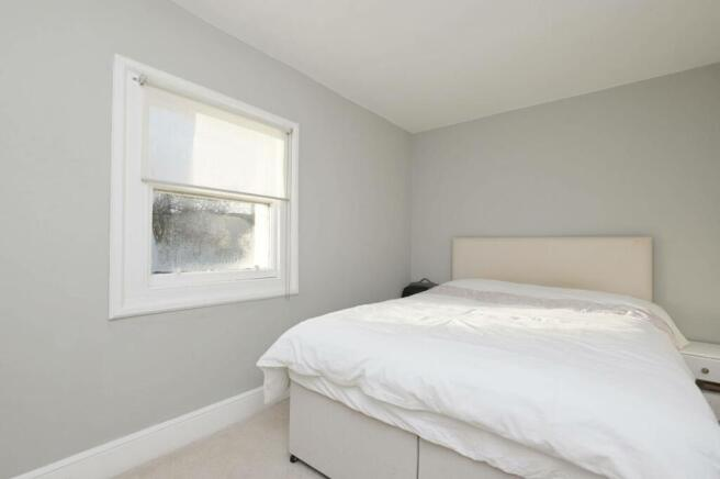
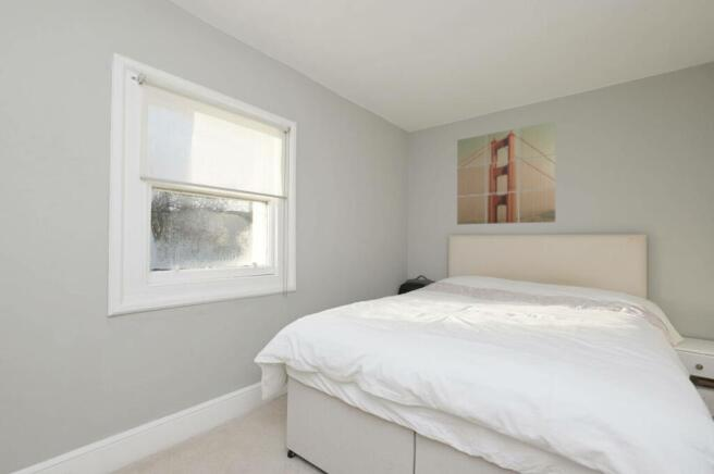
+ wall art (502, 177)
